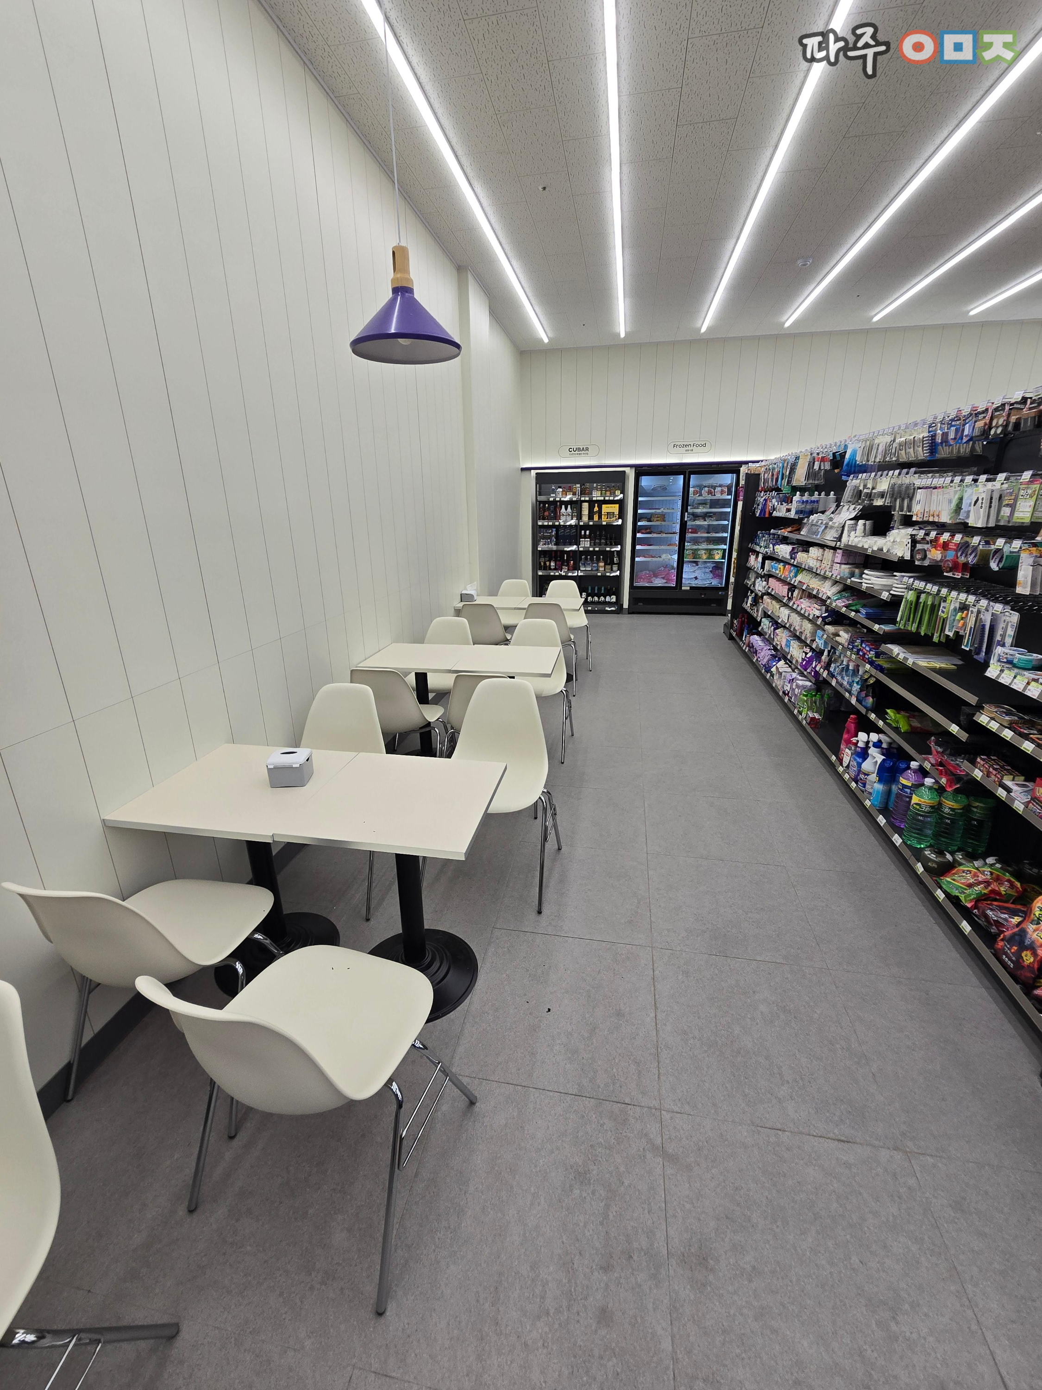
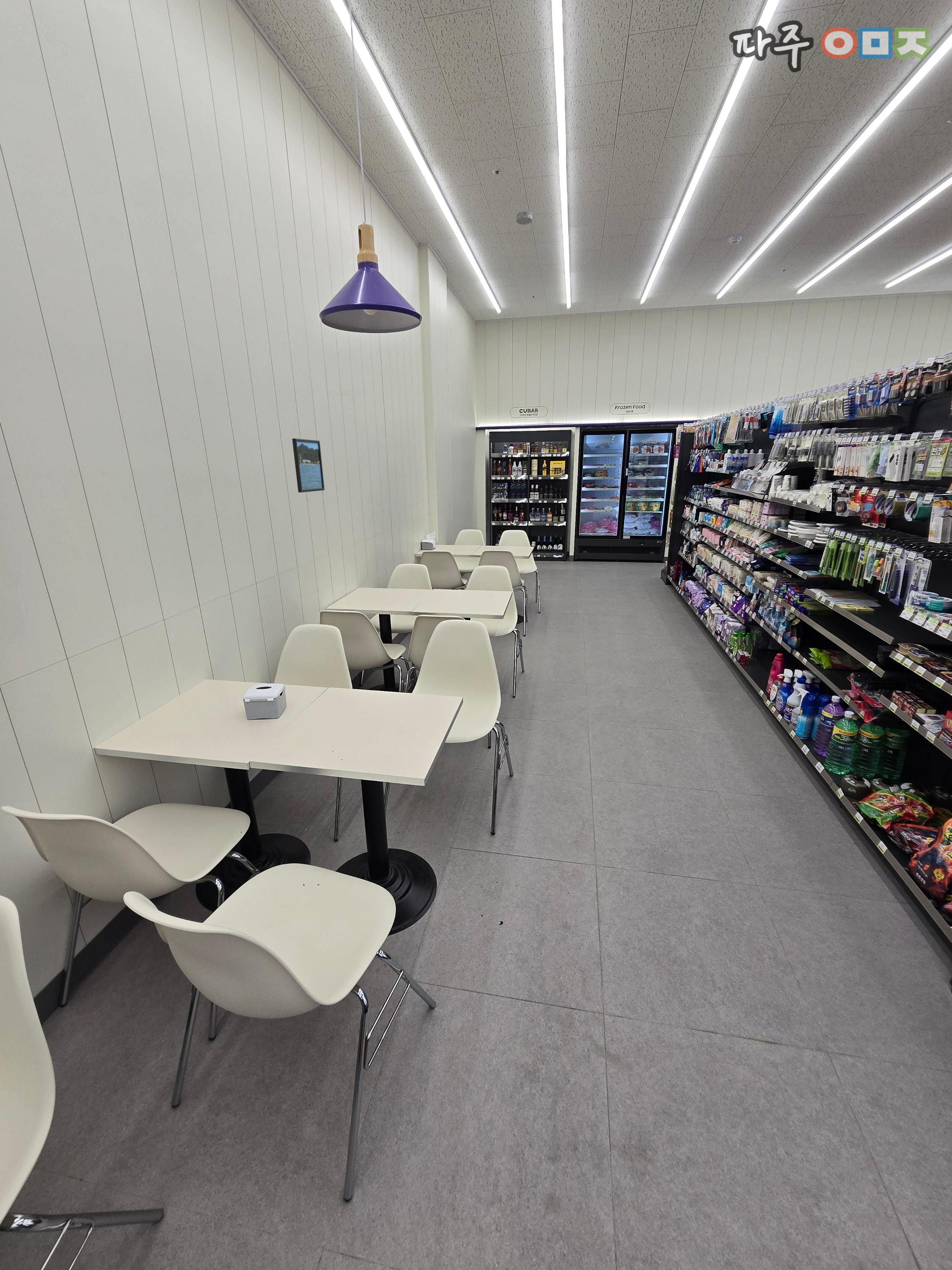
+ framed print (309, 466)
+ smoke detector (524, 217)
